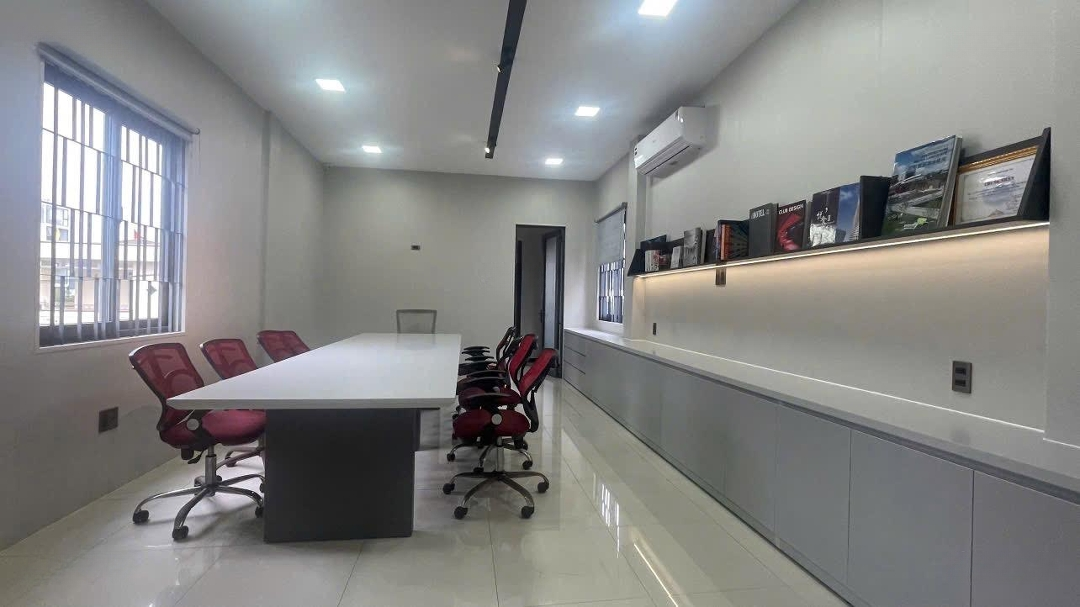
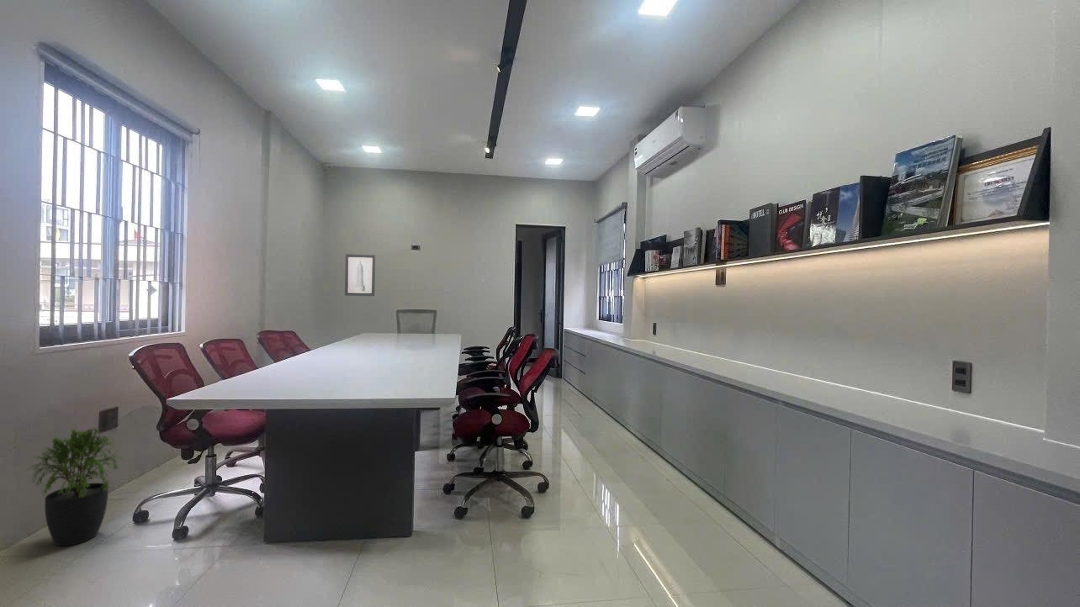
+ potted plant (72, 483)
+ wall art (360, 275)
